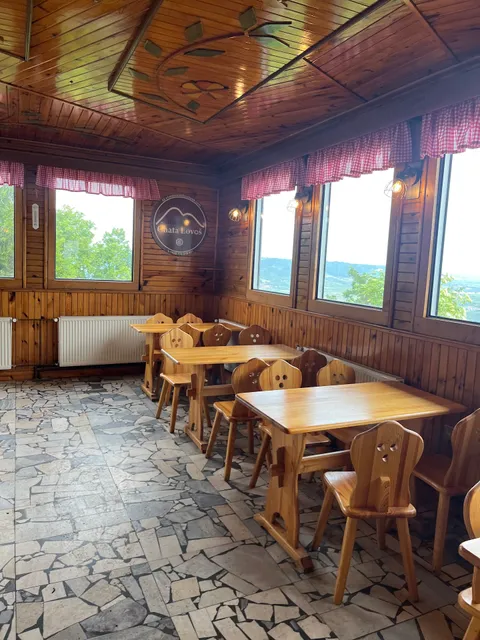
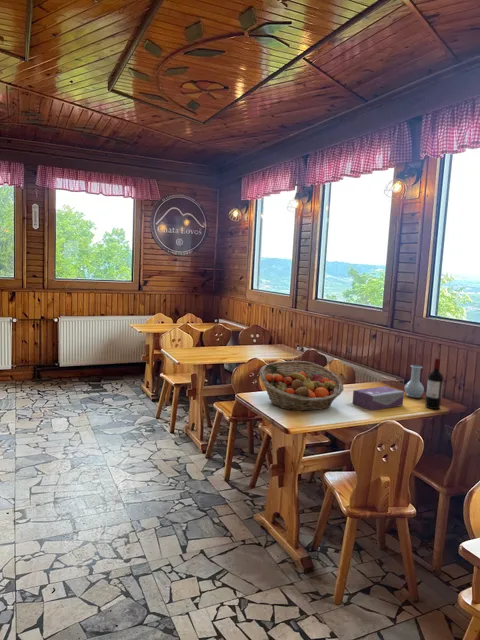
+ vase (415, 381)
+ tissue box (378, 397)
+ fruit basket (300, 385)
+ wine bottle (435, 383)
